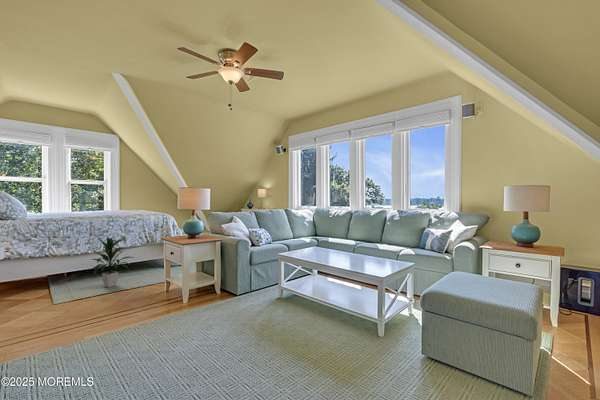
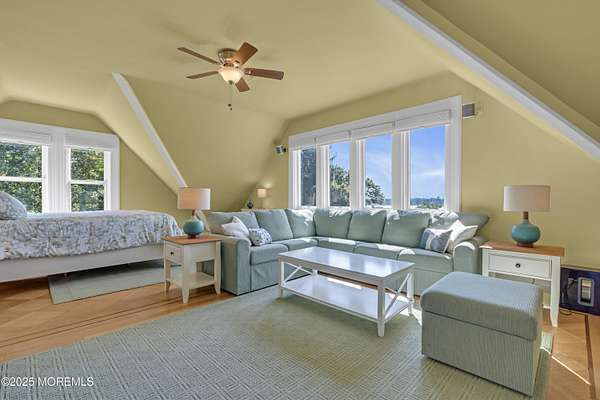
- indoor plant (110, 260)
